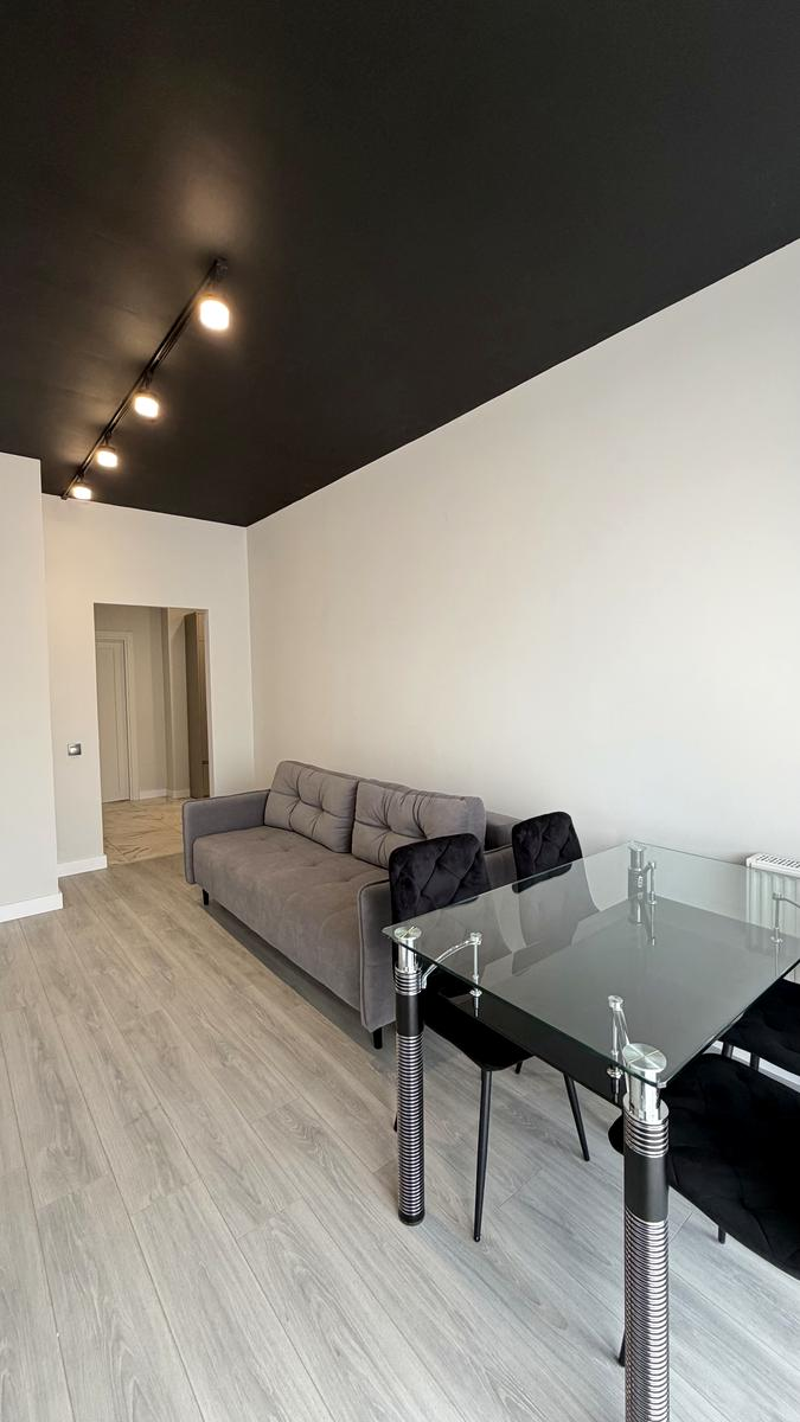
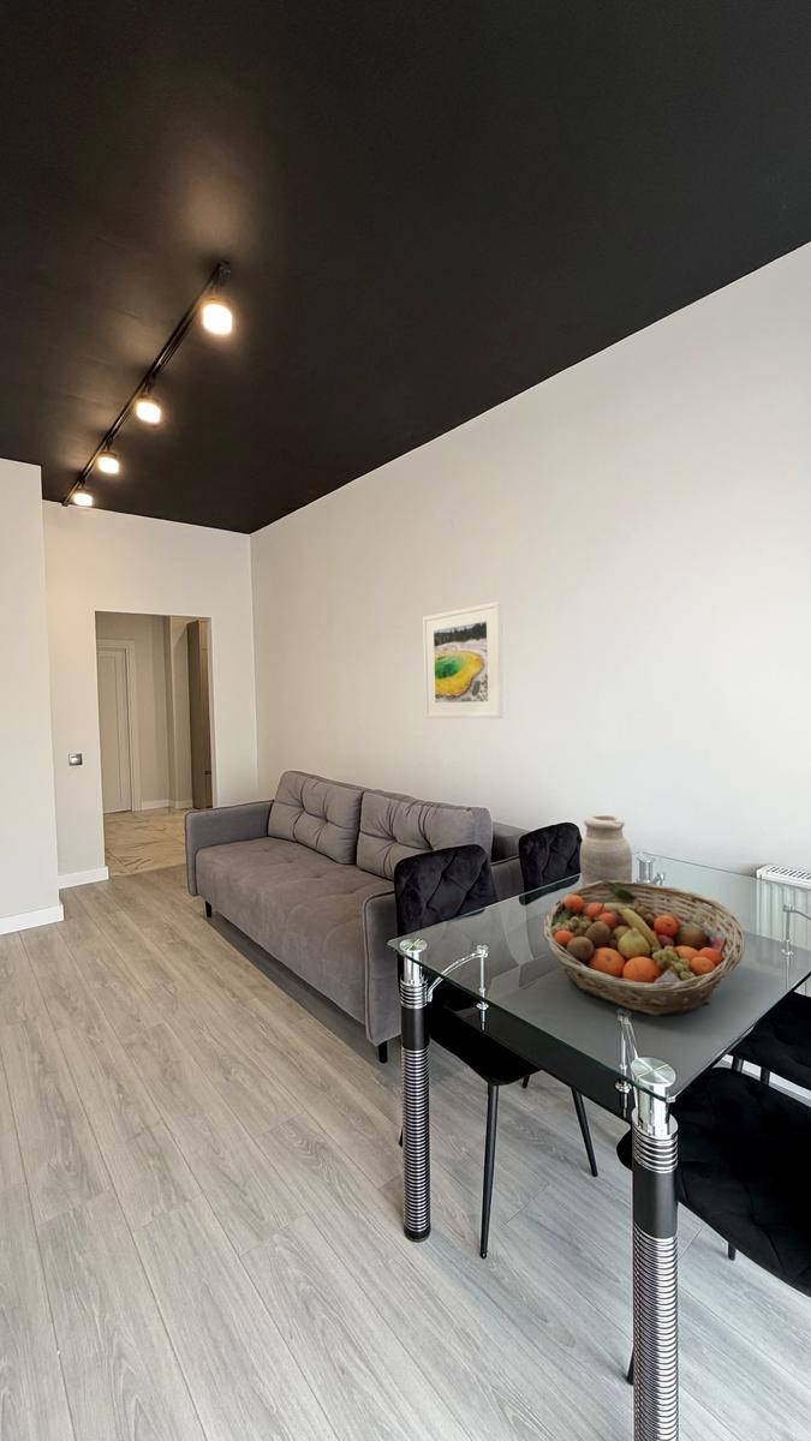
+ fruit basket (637, 941)
+ vase (604, 867)
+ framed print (460, 664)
